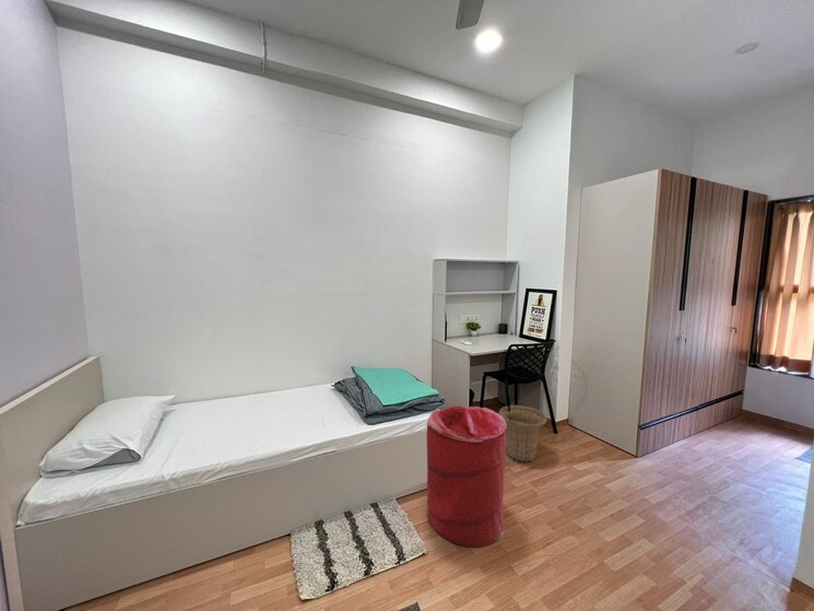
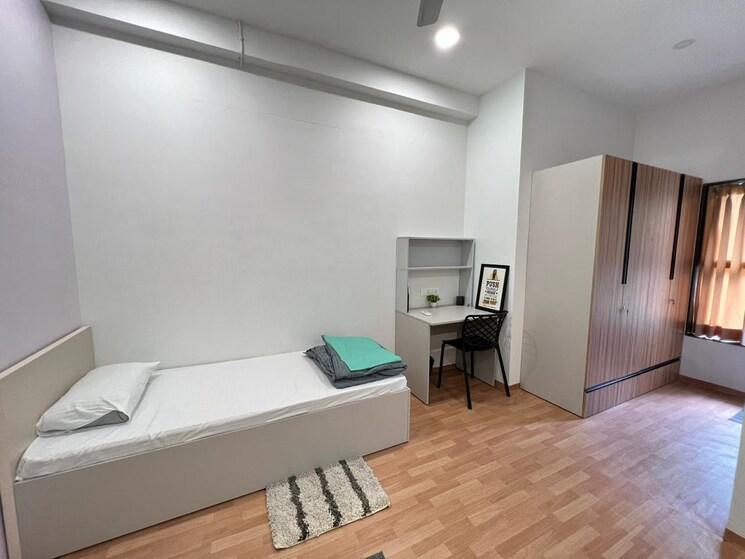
- basket (521, 434)
- laundry hamper (464, 466)
